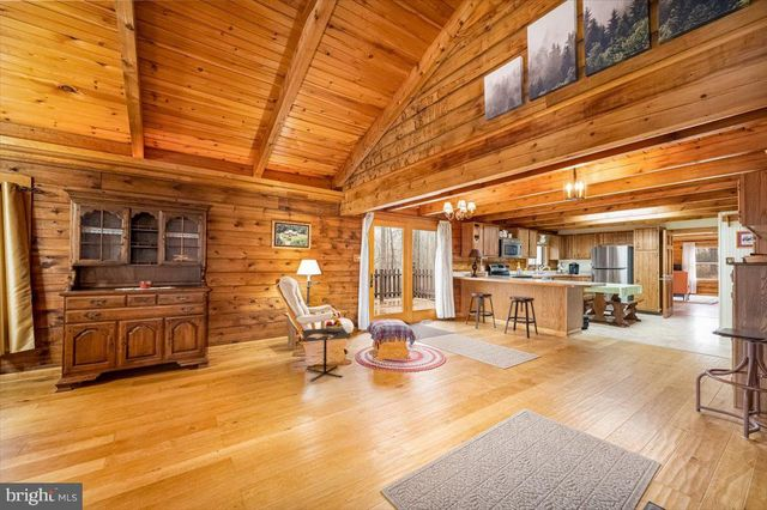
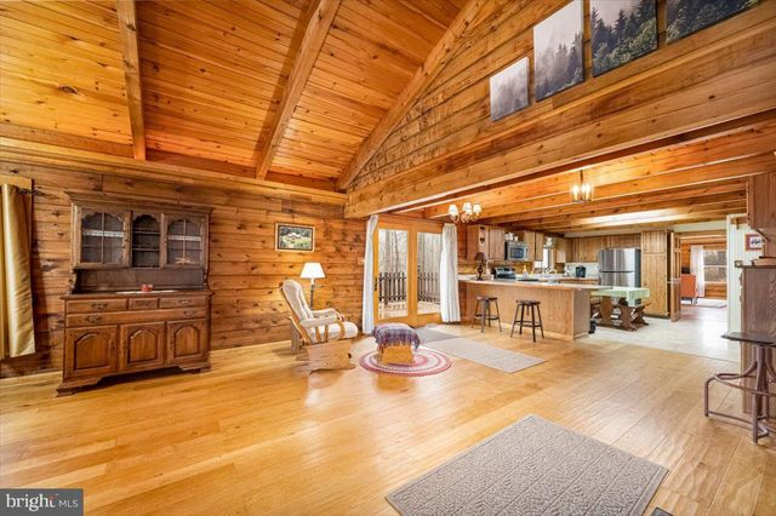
- kitchen table (325, 348)
